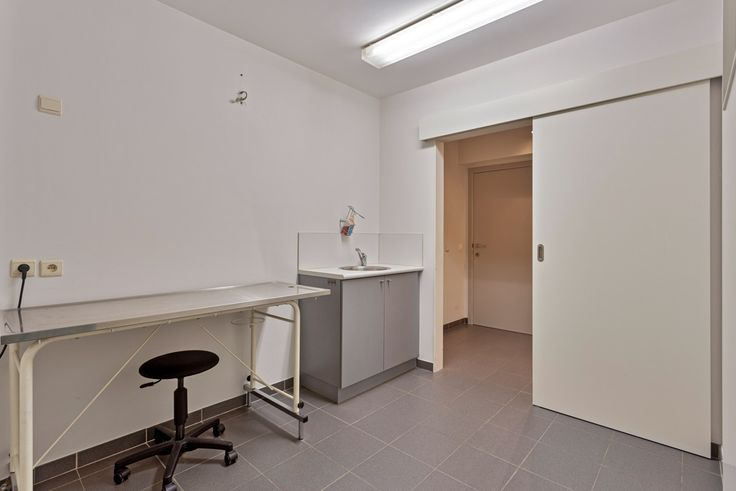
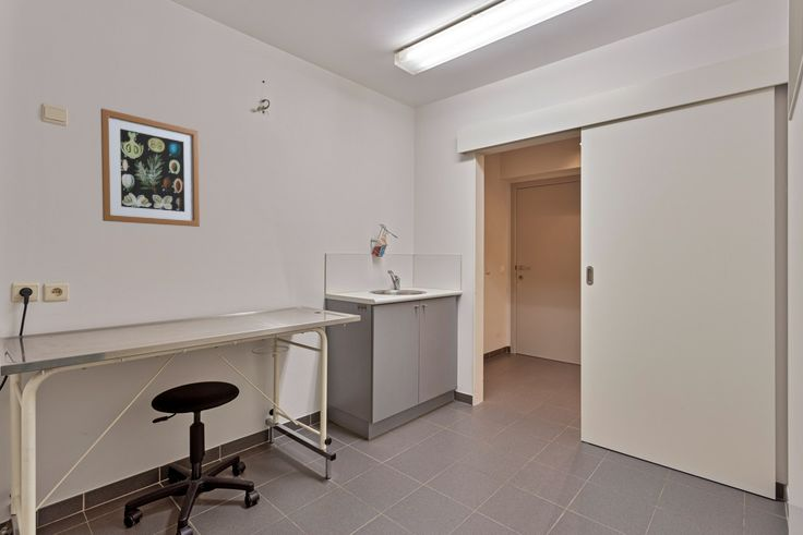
+ wall art (154, 172)
